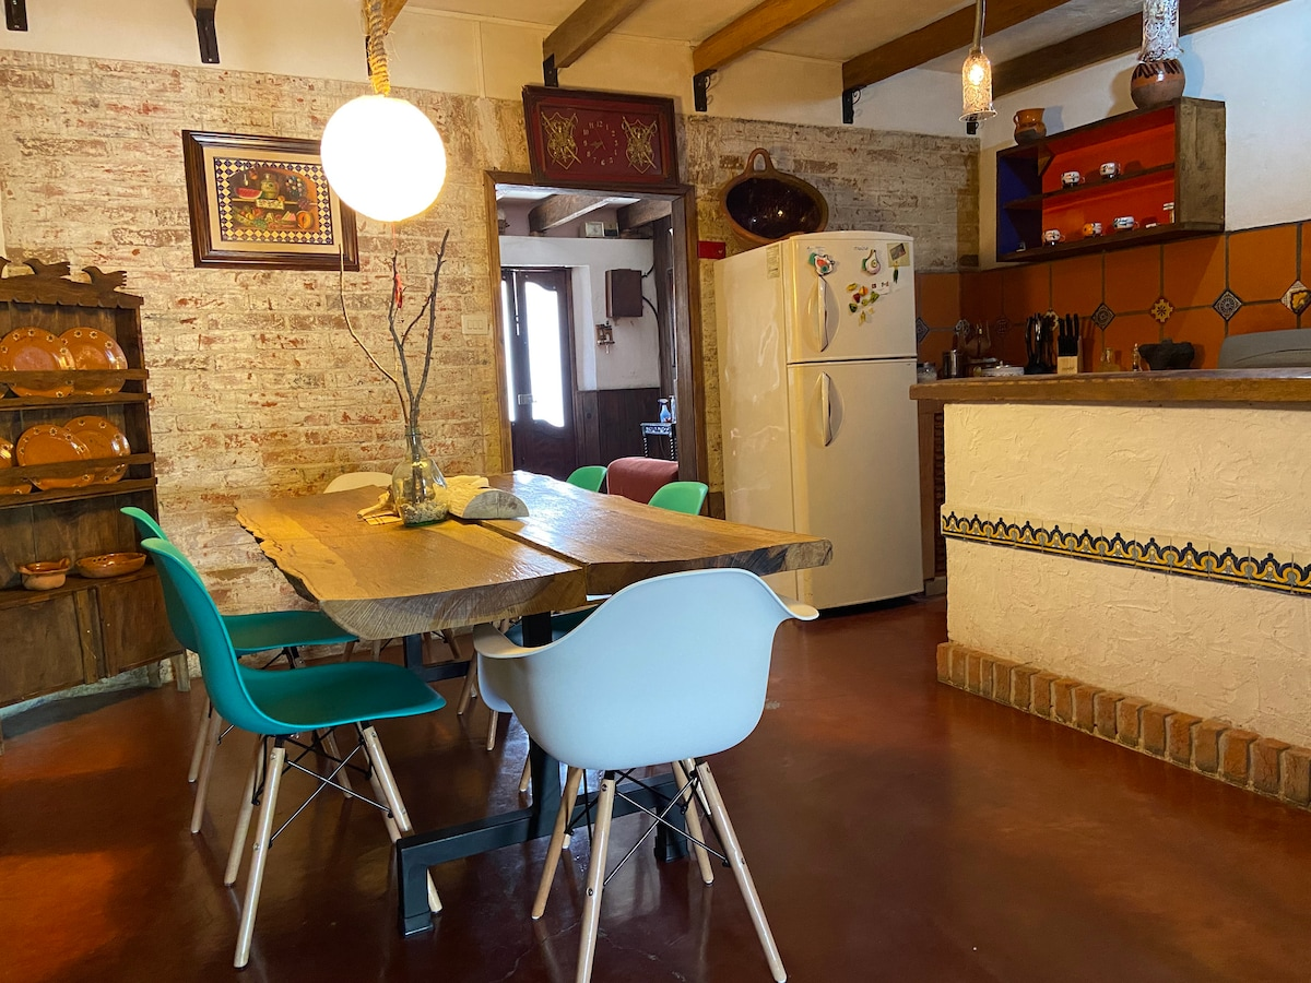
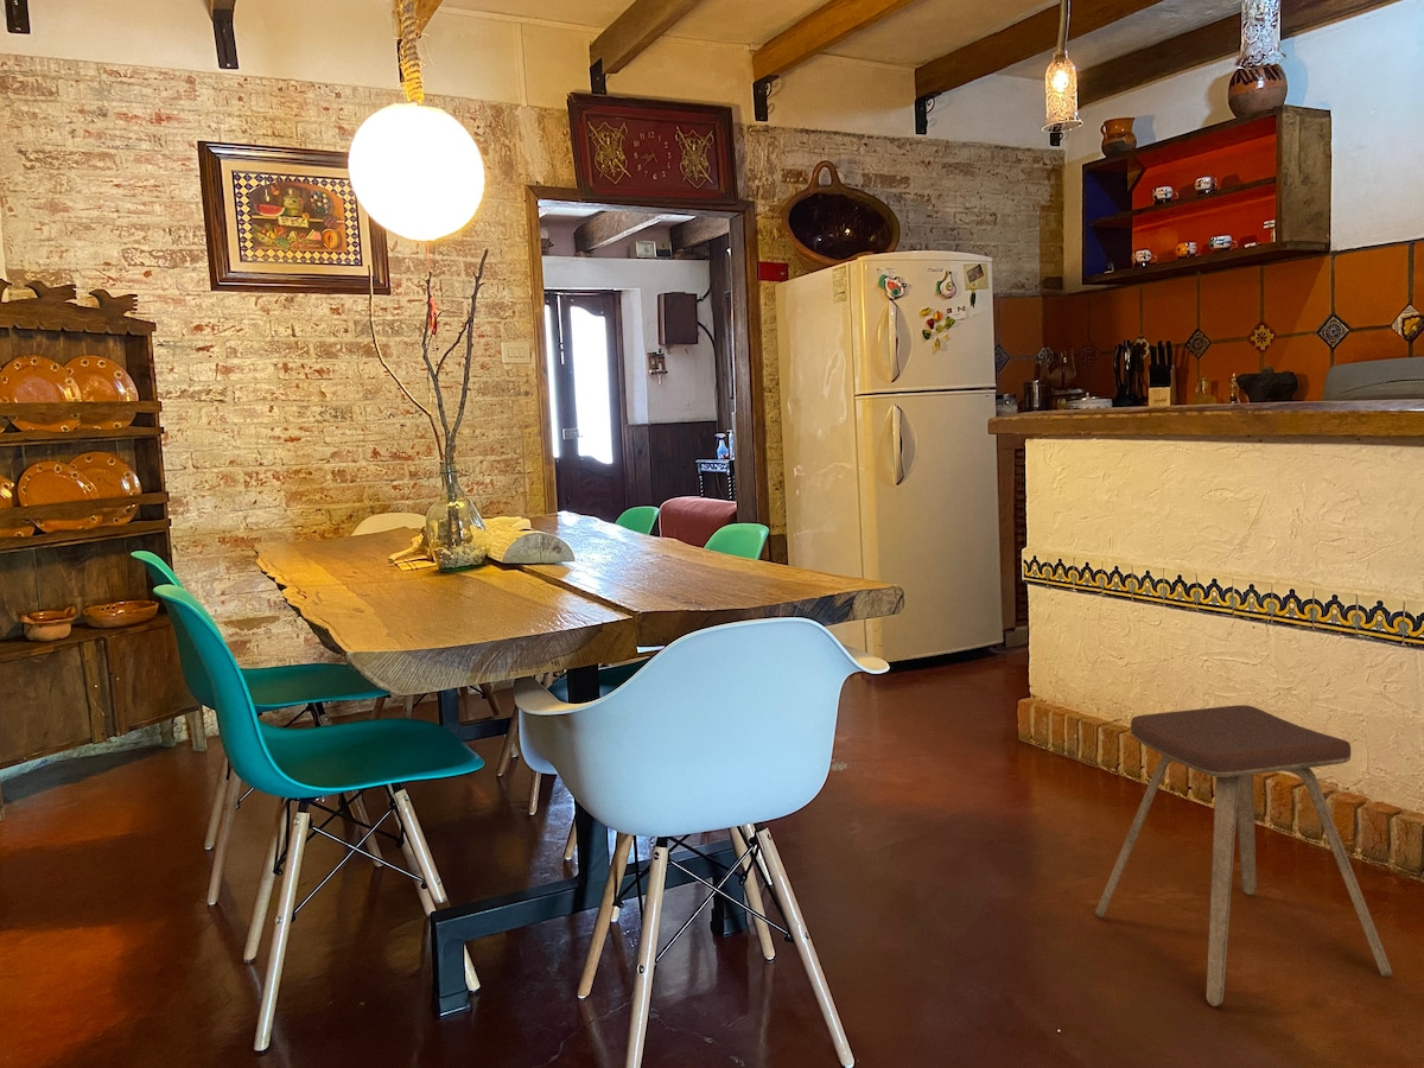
+ music stool (1234, 837)
